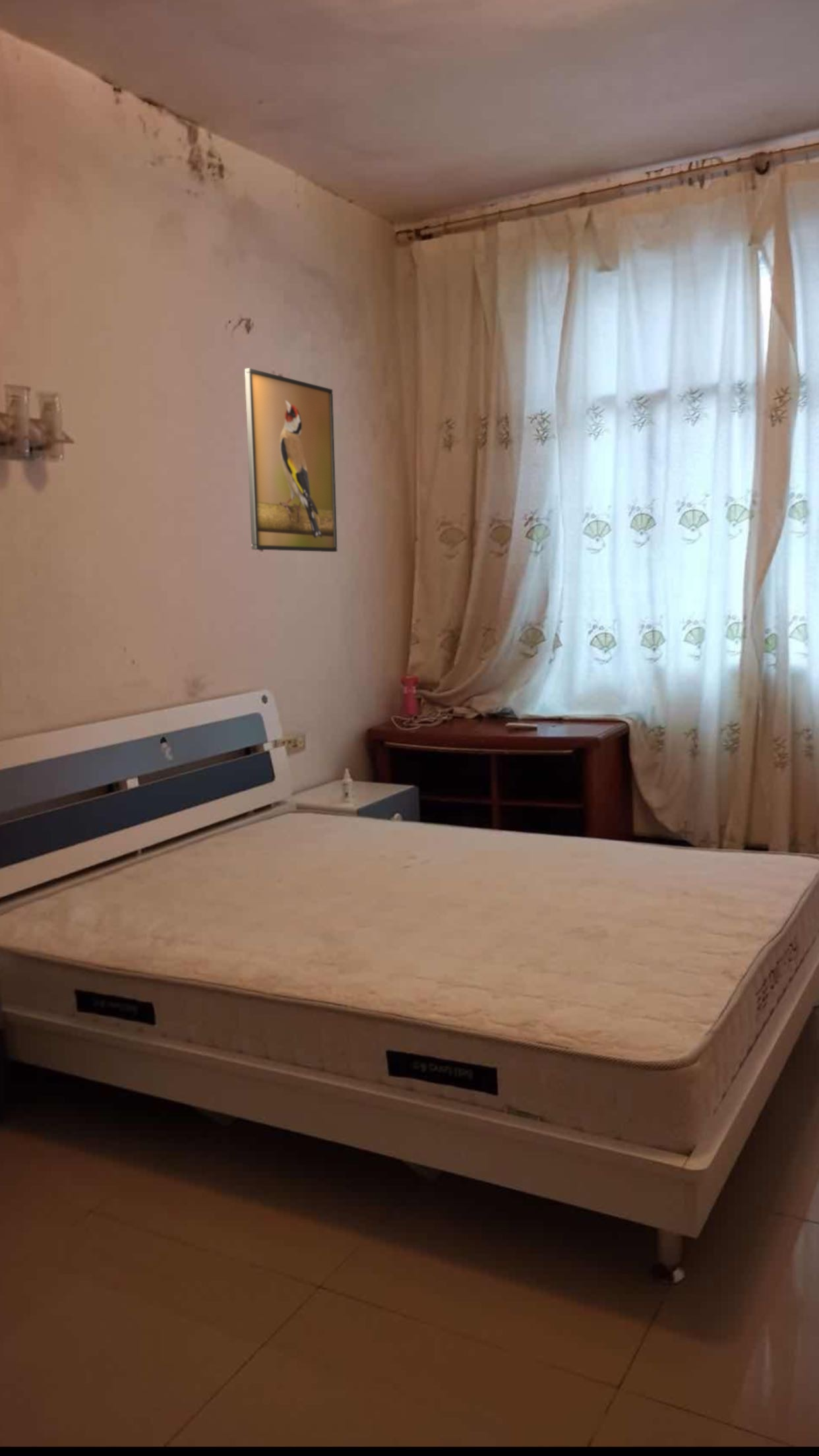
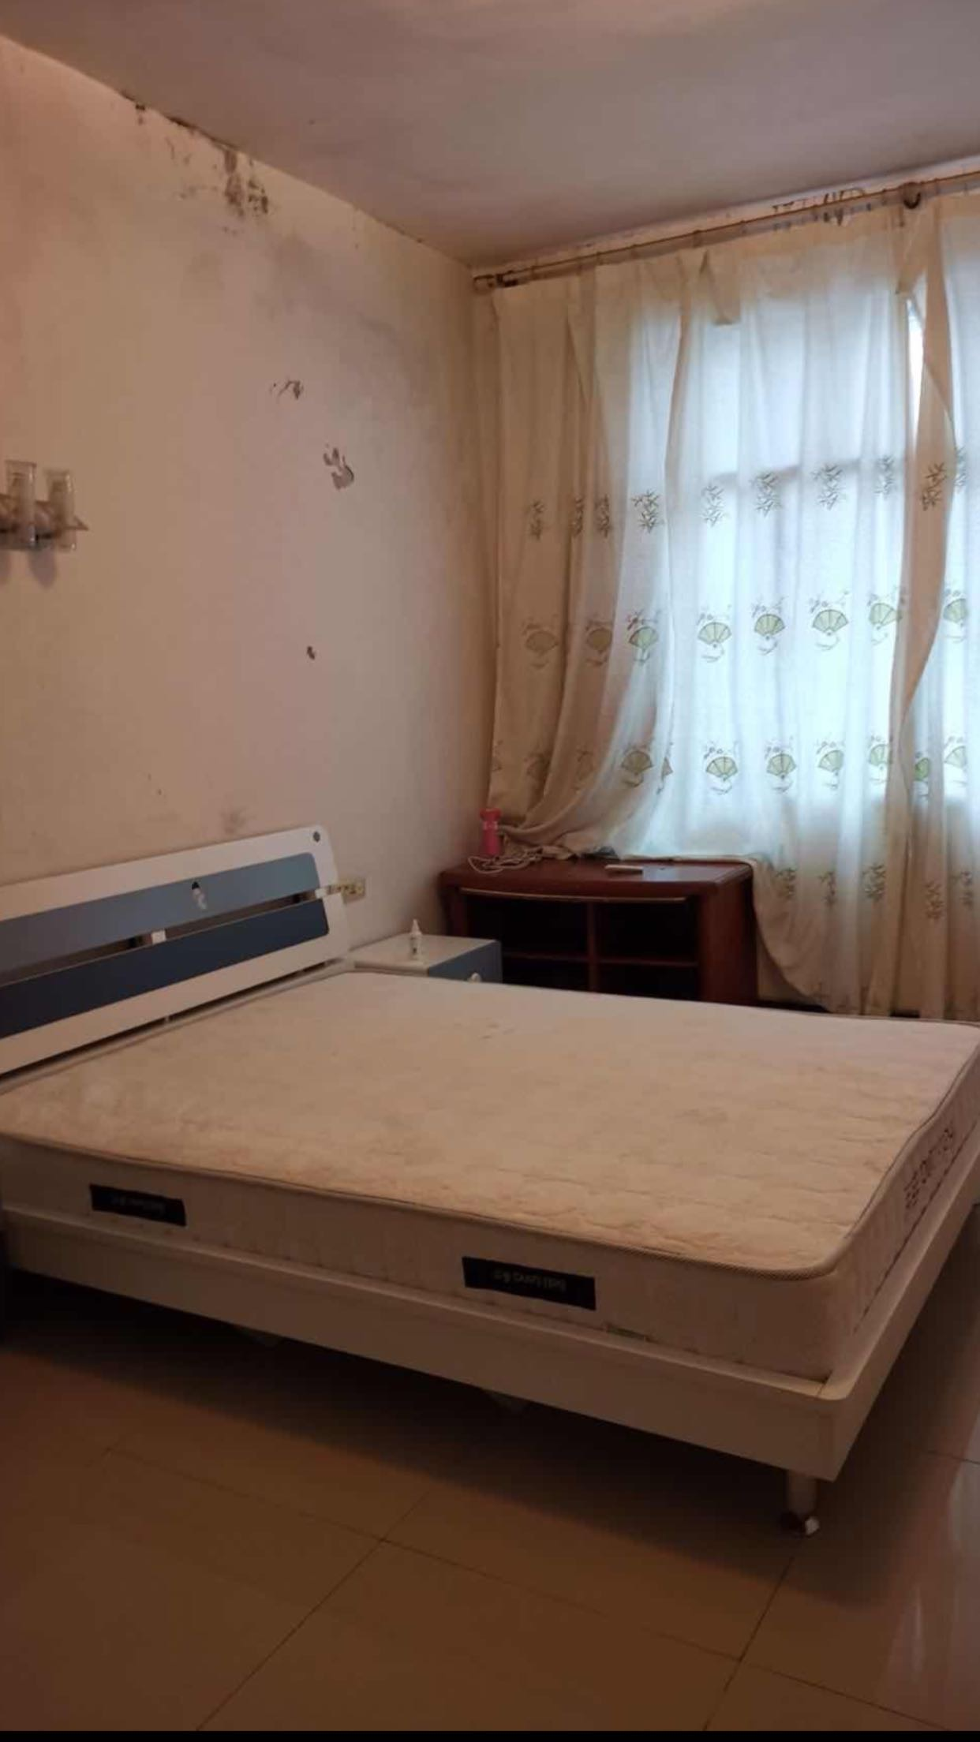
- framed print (293, 466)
